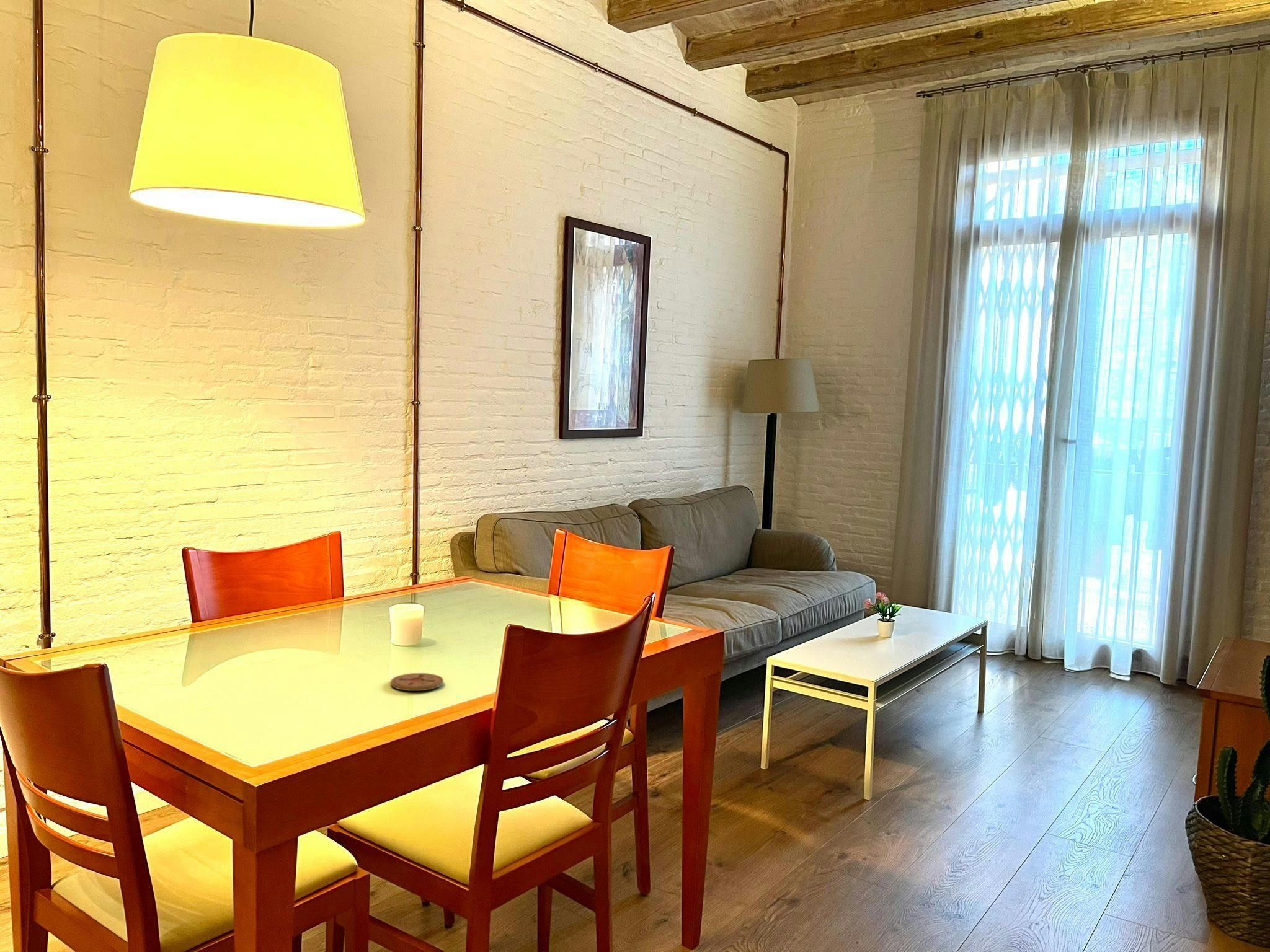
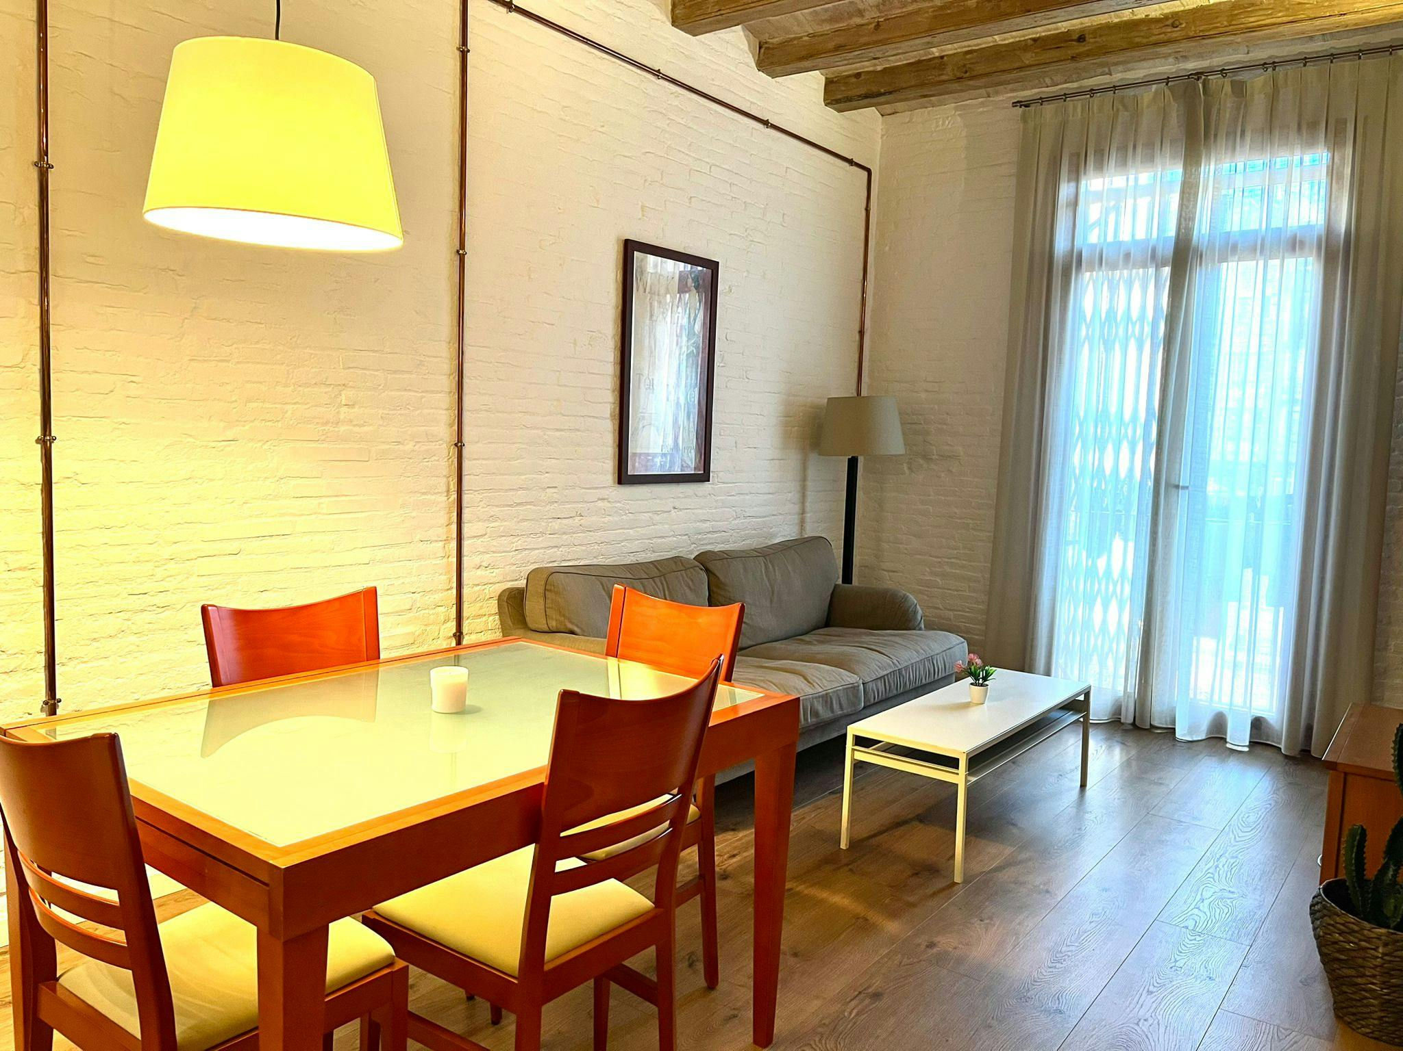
- coaster (417, 682)
